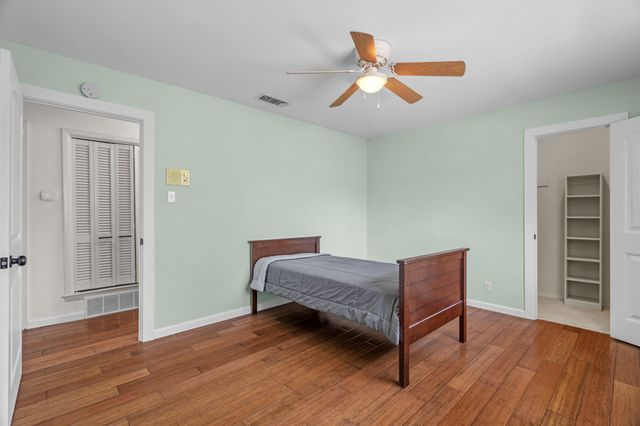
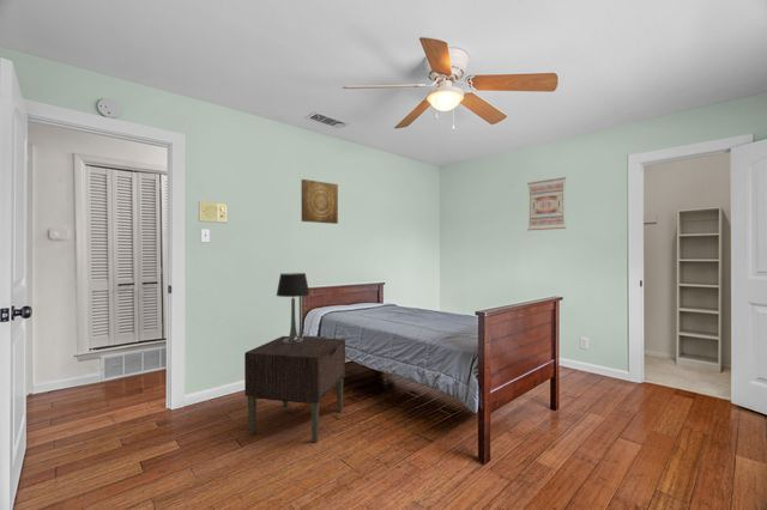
+ nightstand (300, 382)
+ wall art (545, 205)
+ table lamp (292, 306)
+ wall art (320, 202)
